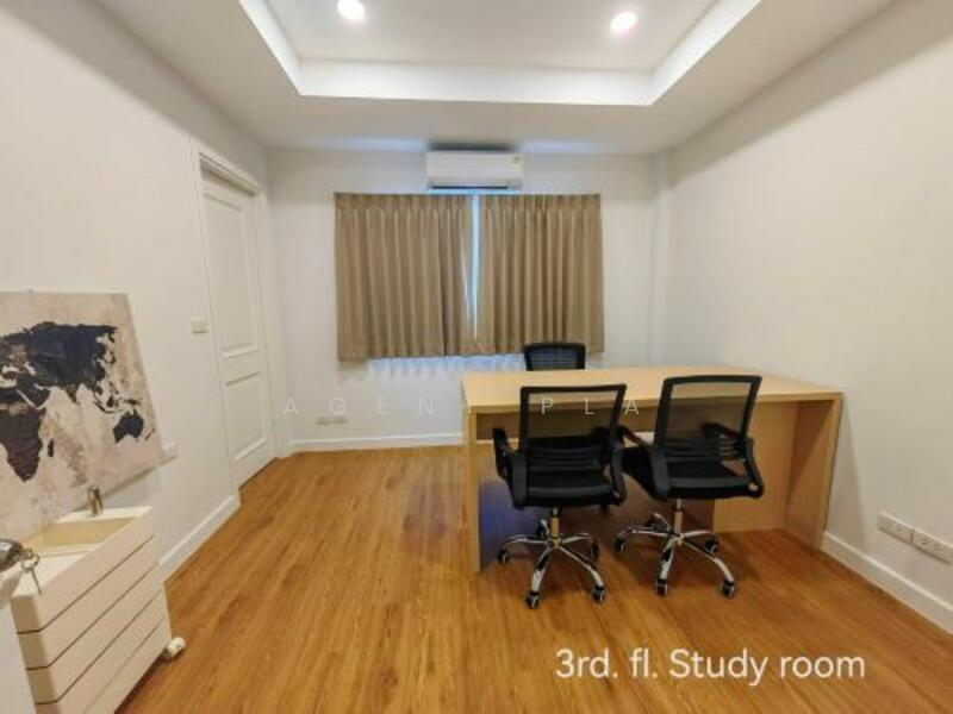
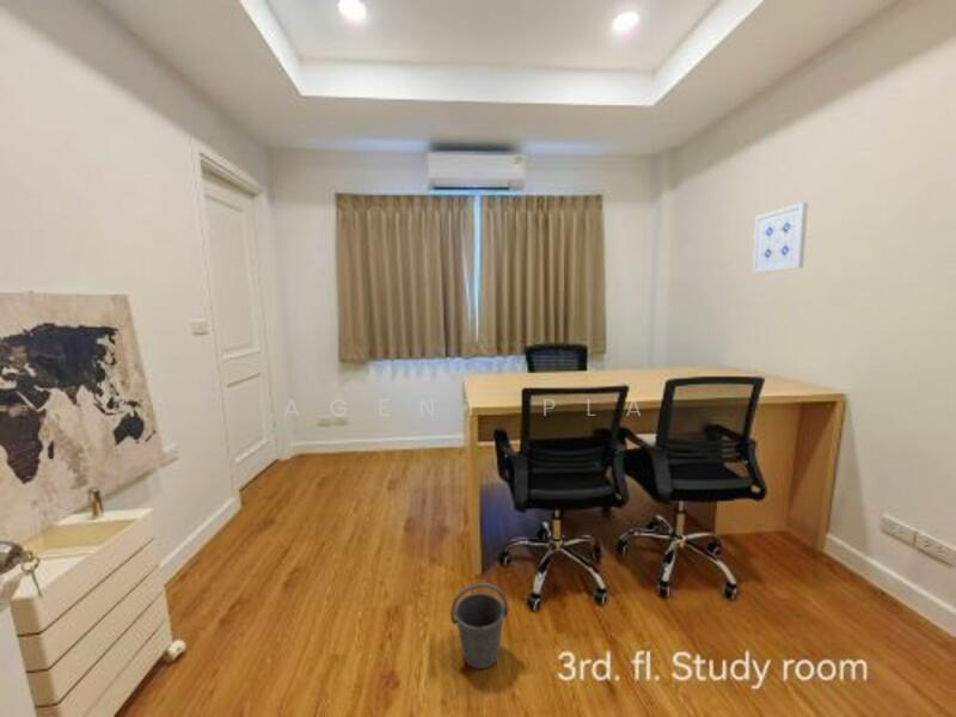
+ bucket (479, 619)
+ wall art (778, 240)
